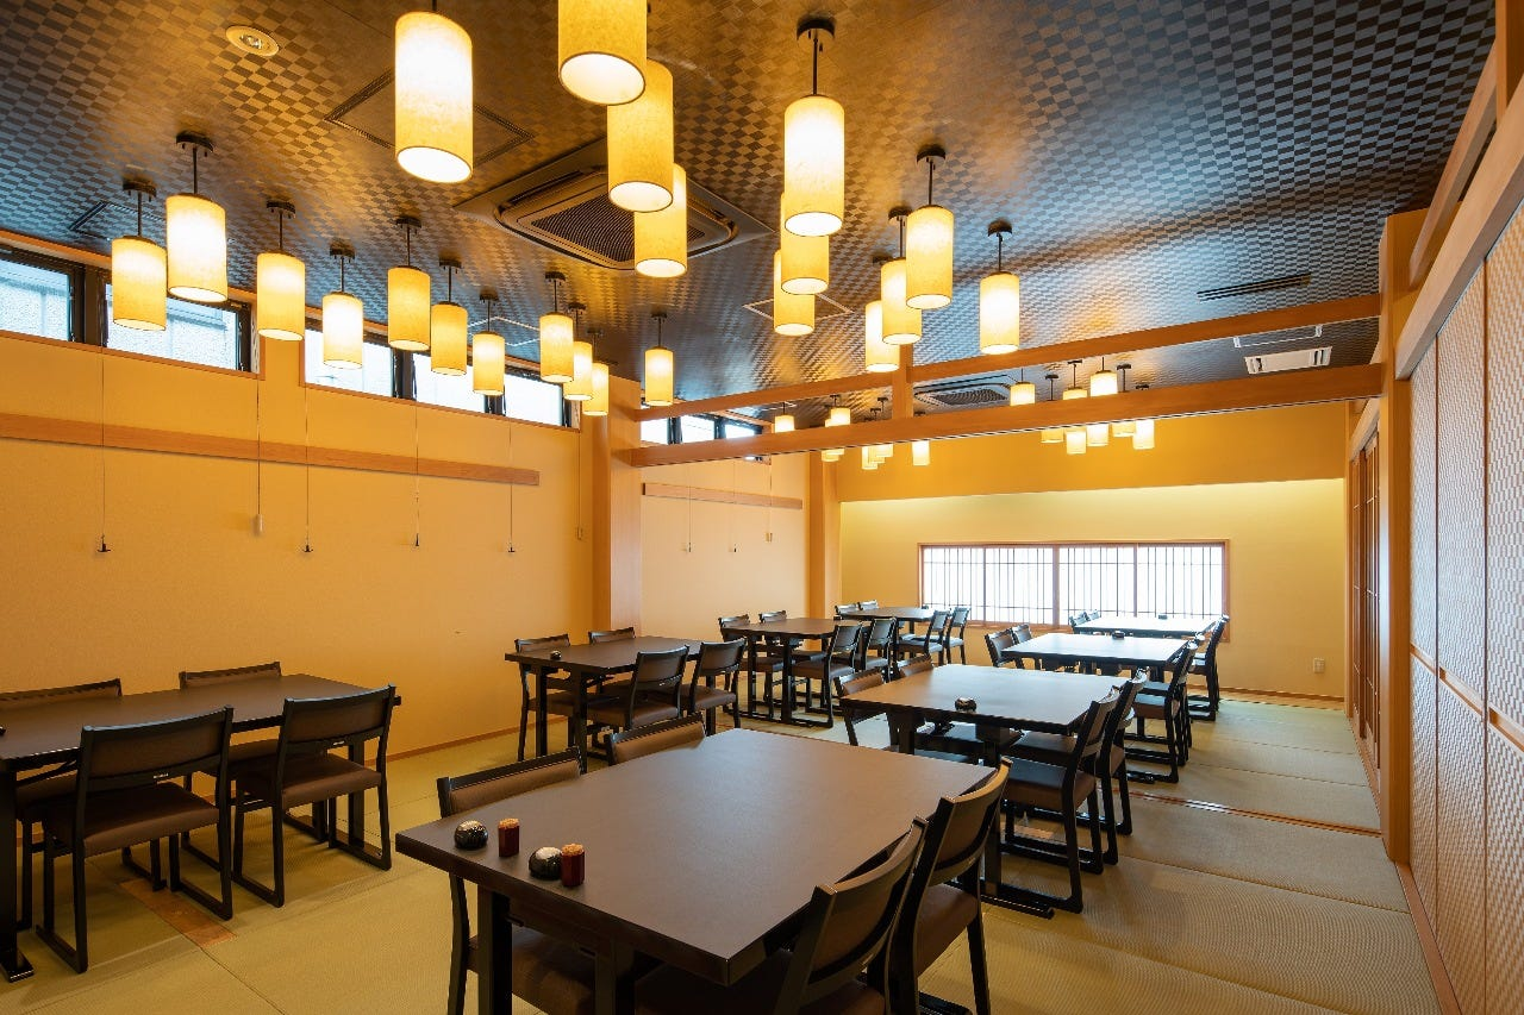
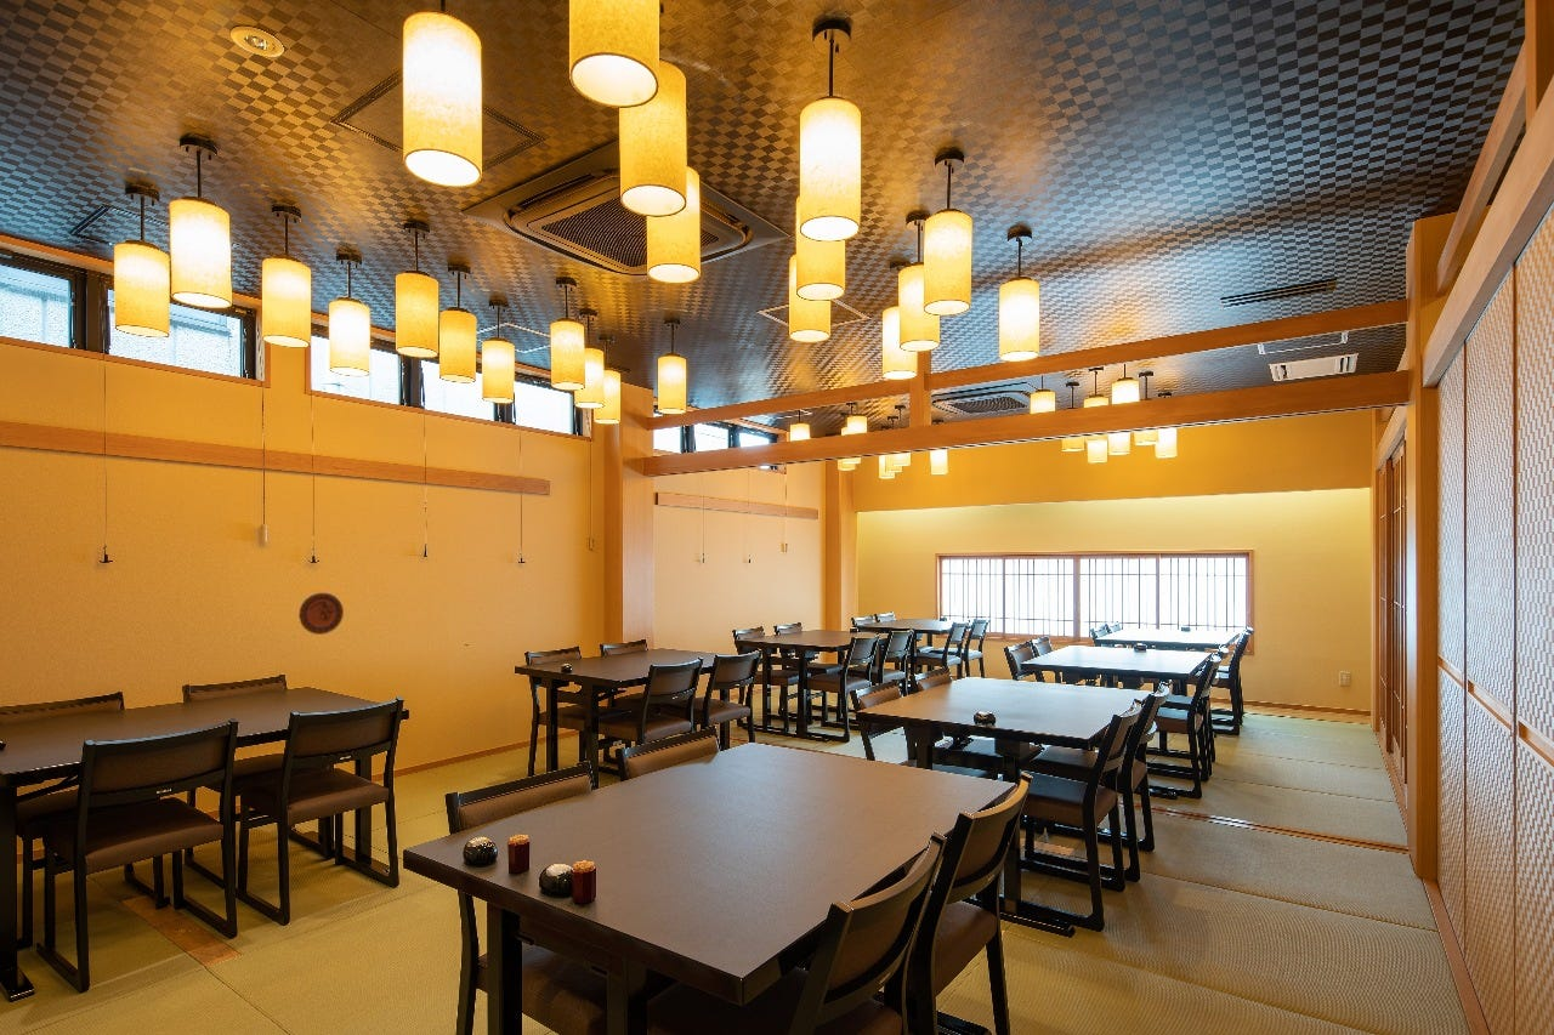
+ decorative plate (321, 613)
